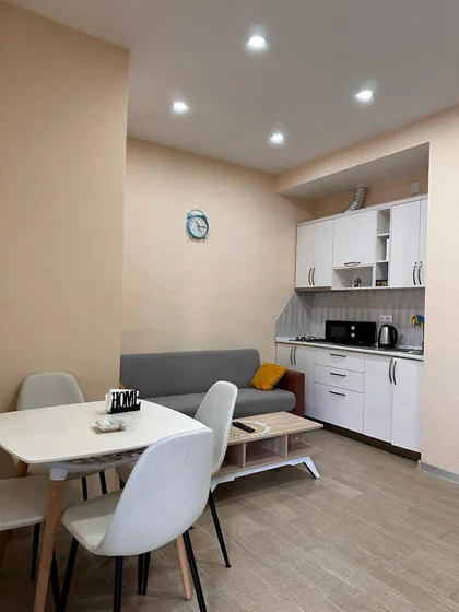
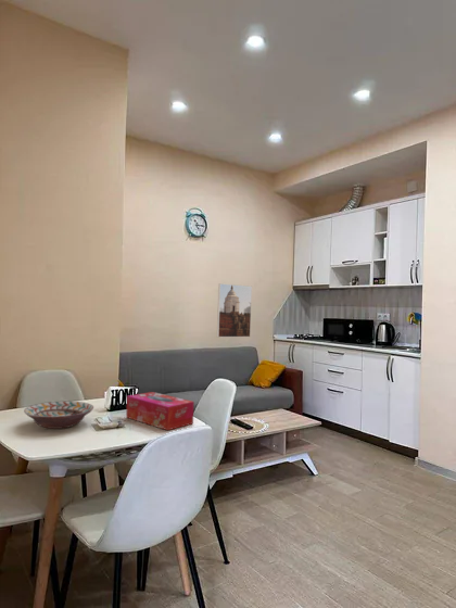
+ decorative bowl (59, 416)
+ tissue box (159, 409)
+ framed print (235, 311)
